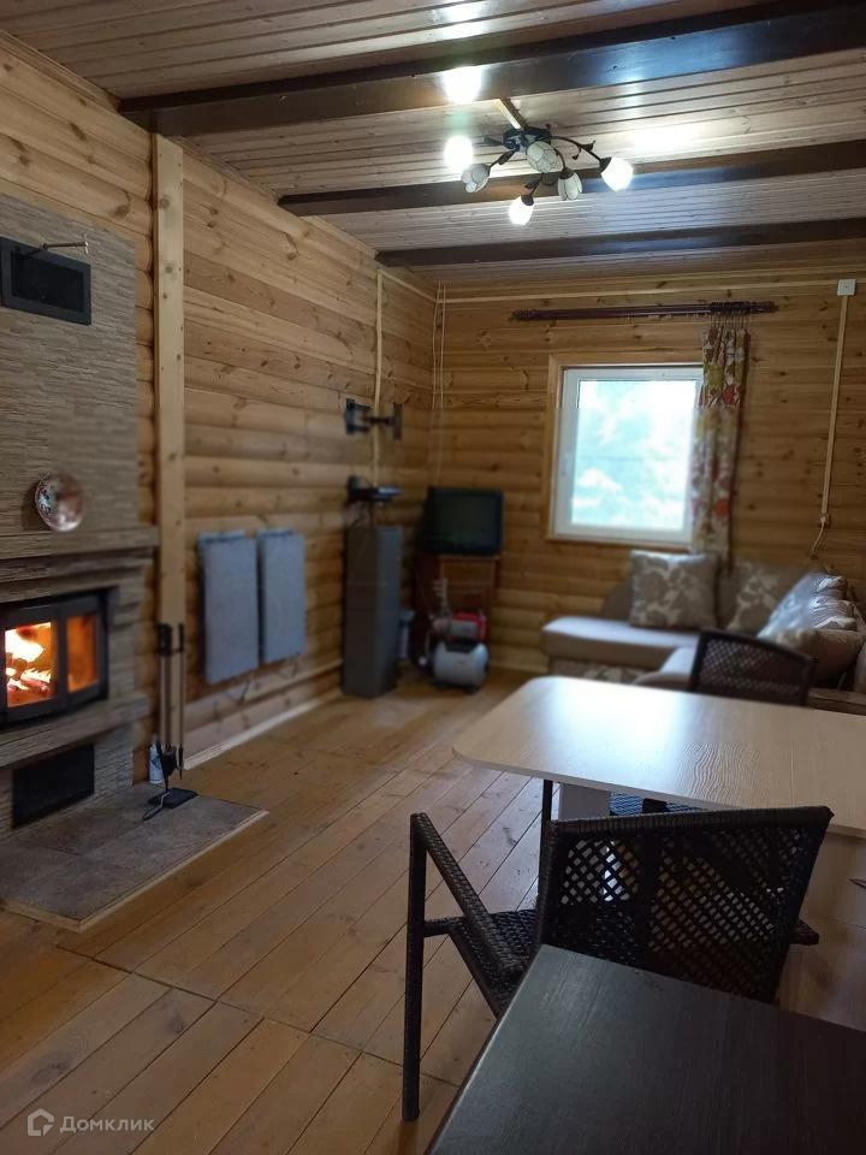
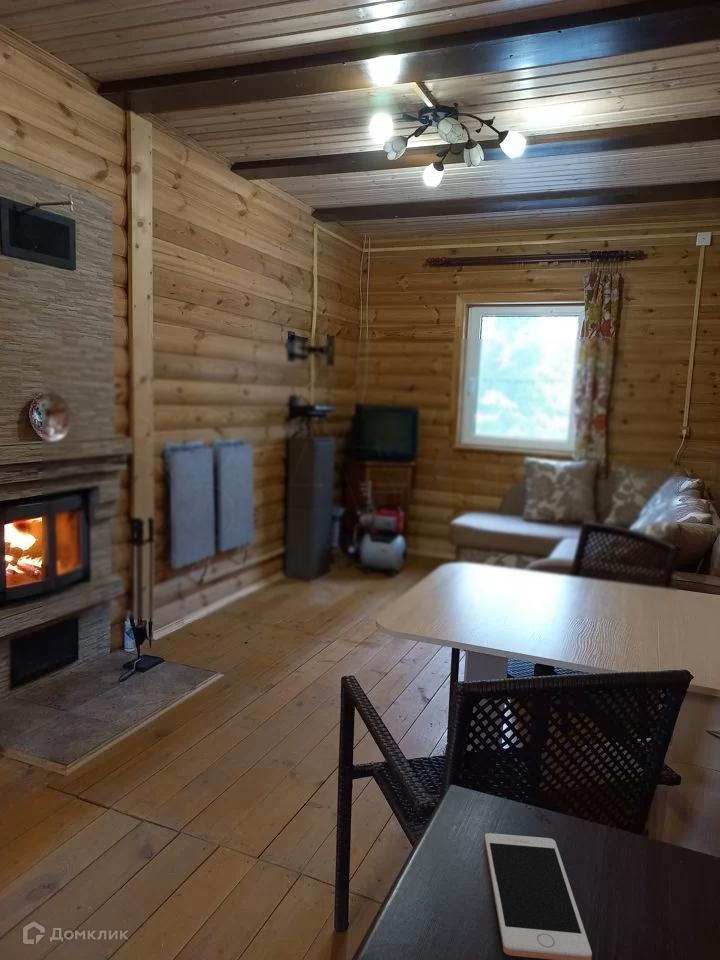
+ cell phone (532, 890)
